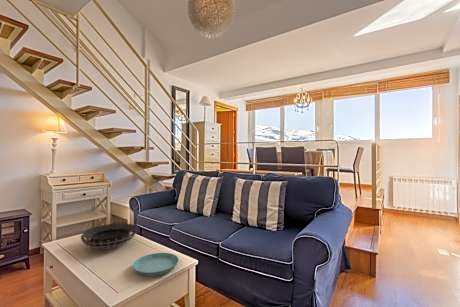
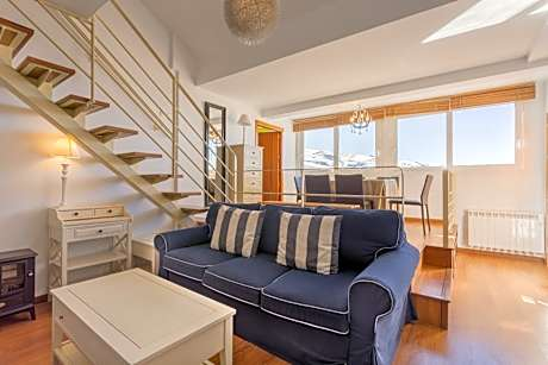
- decorative bowl (110, 237)
- saucer (156, 264)
